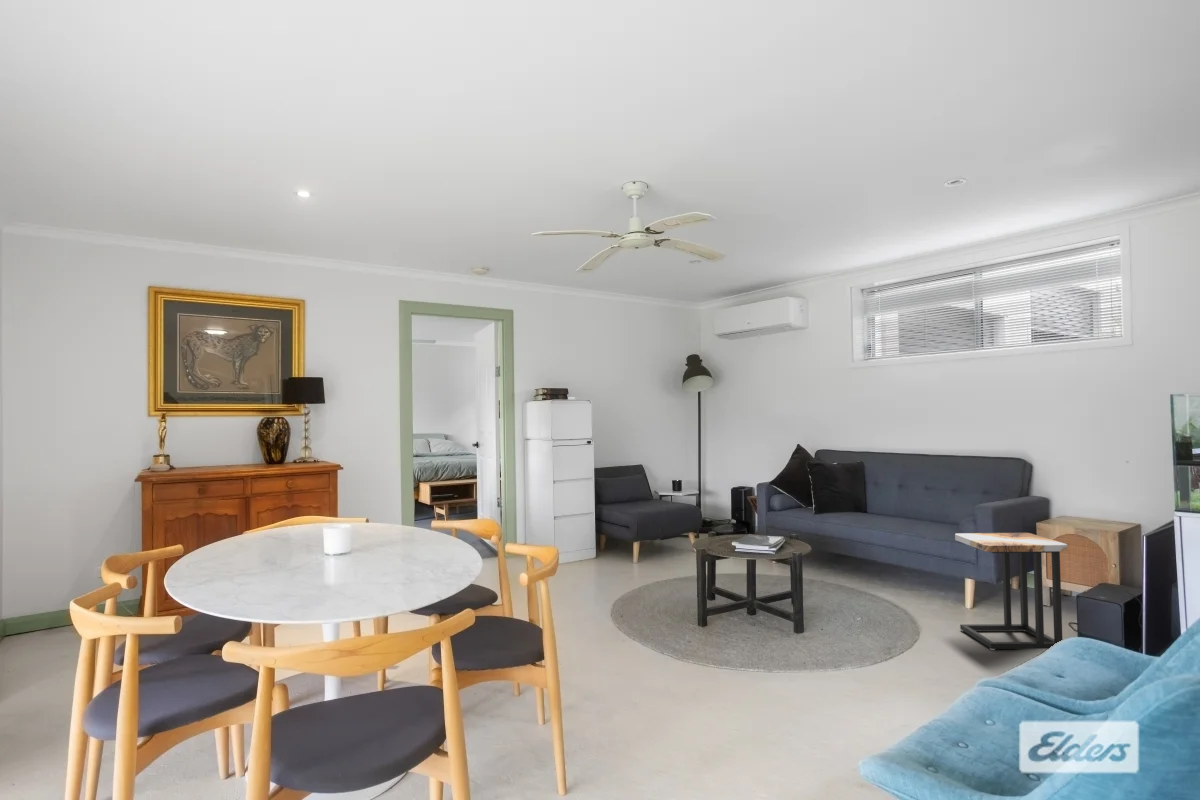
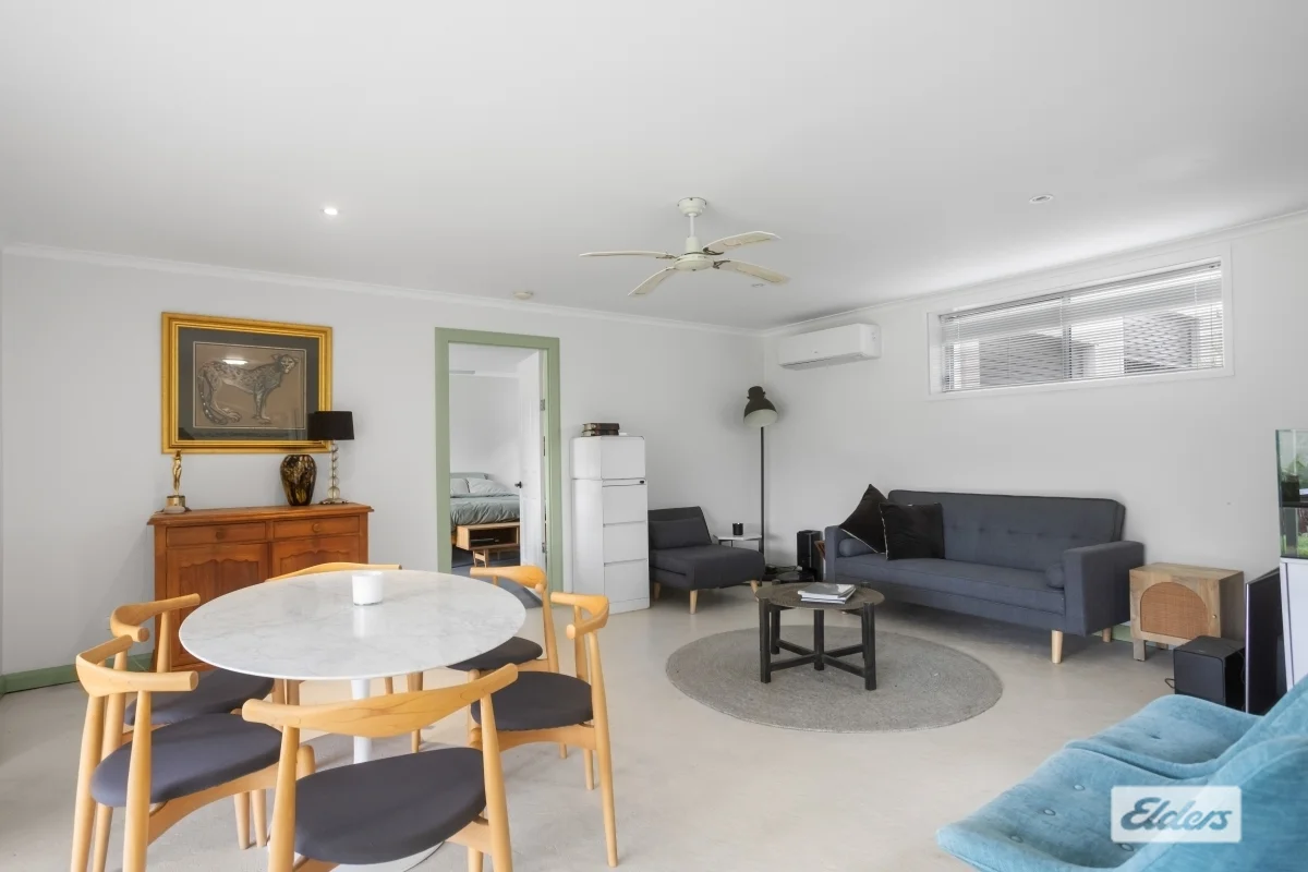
- side table (1009, 589)
